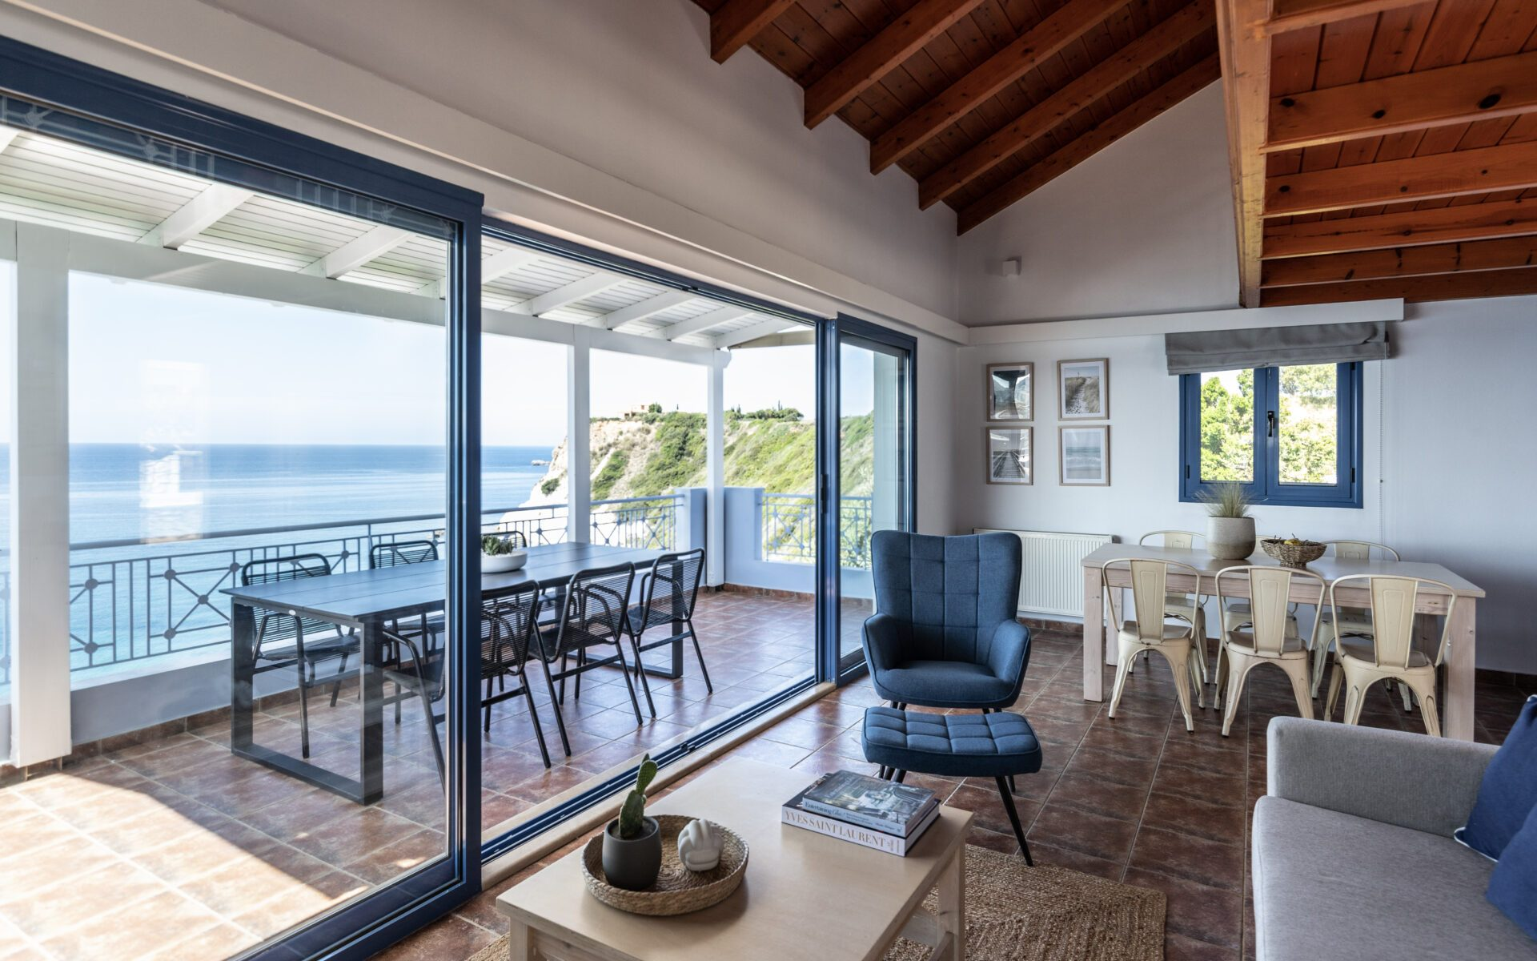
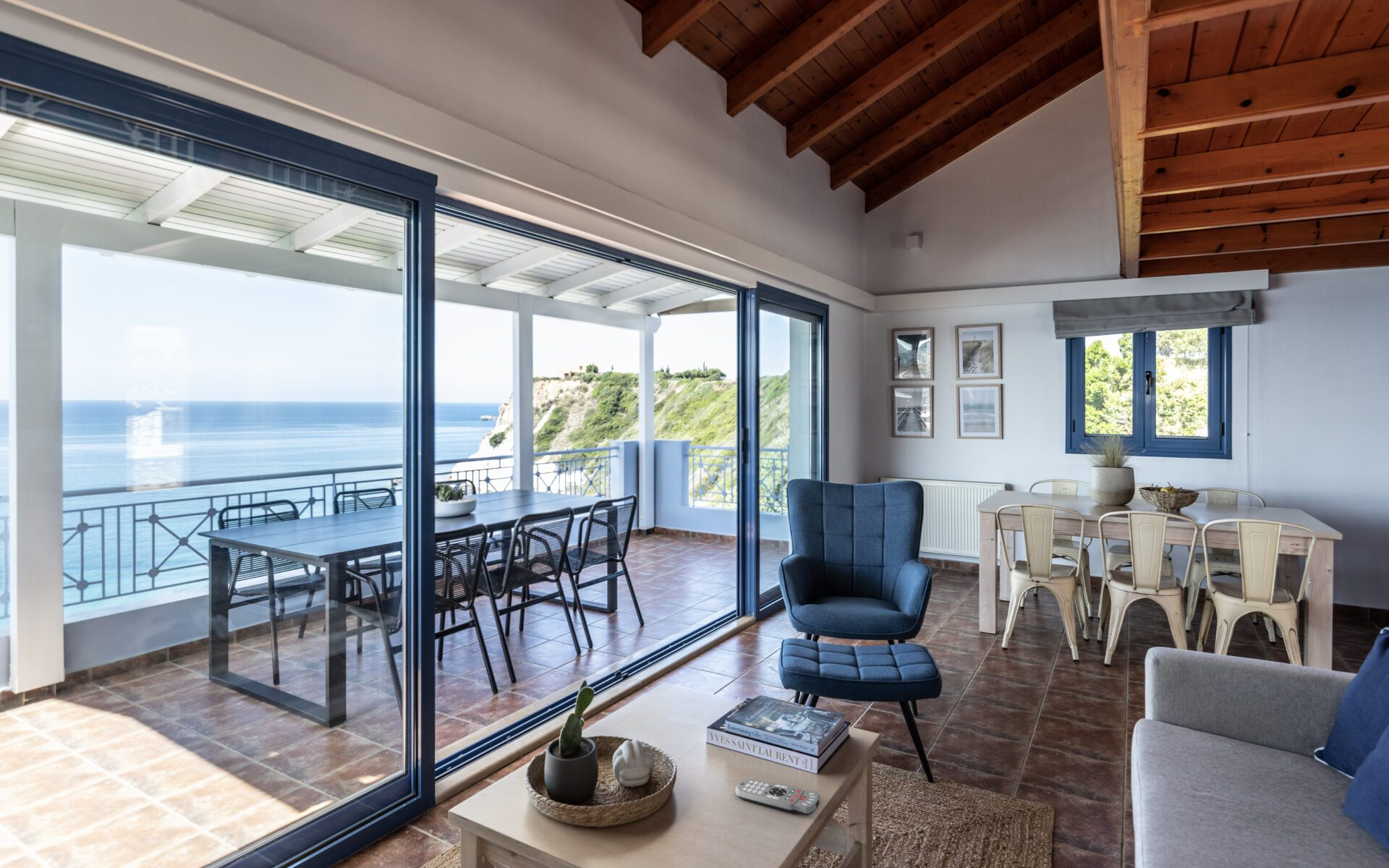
+ remote control (776, 796)
